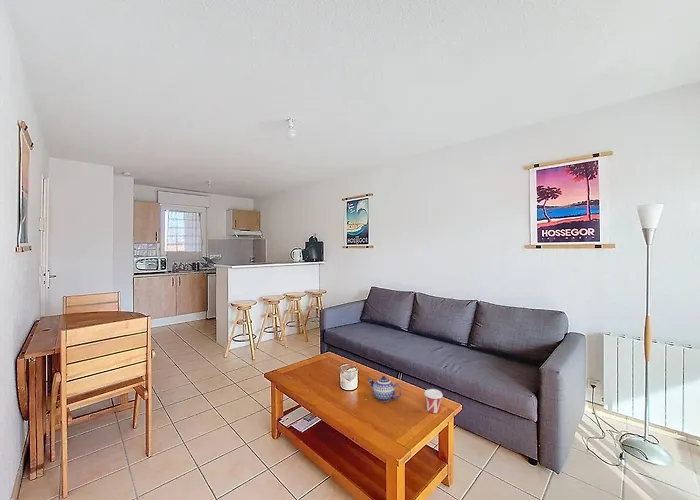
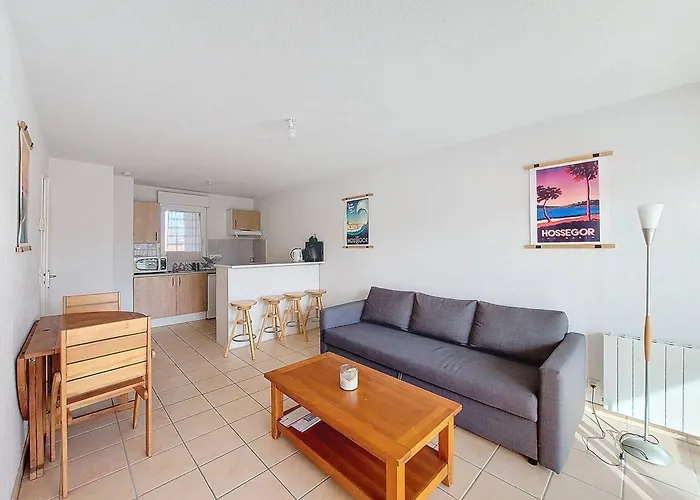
- teapot (384, 387)
- cup (433, 401)
